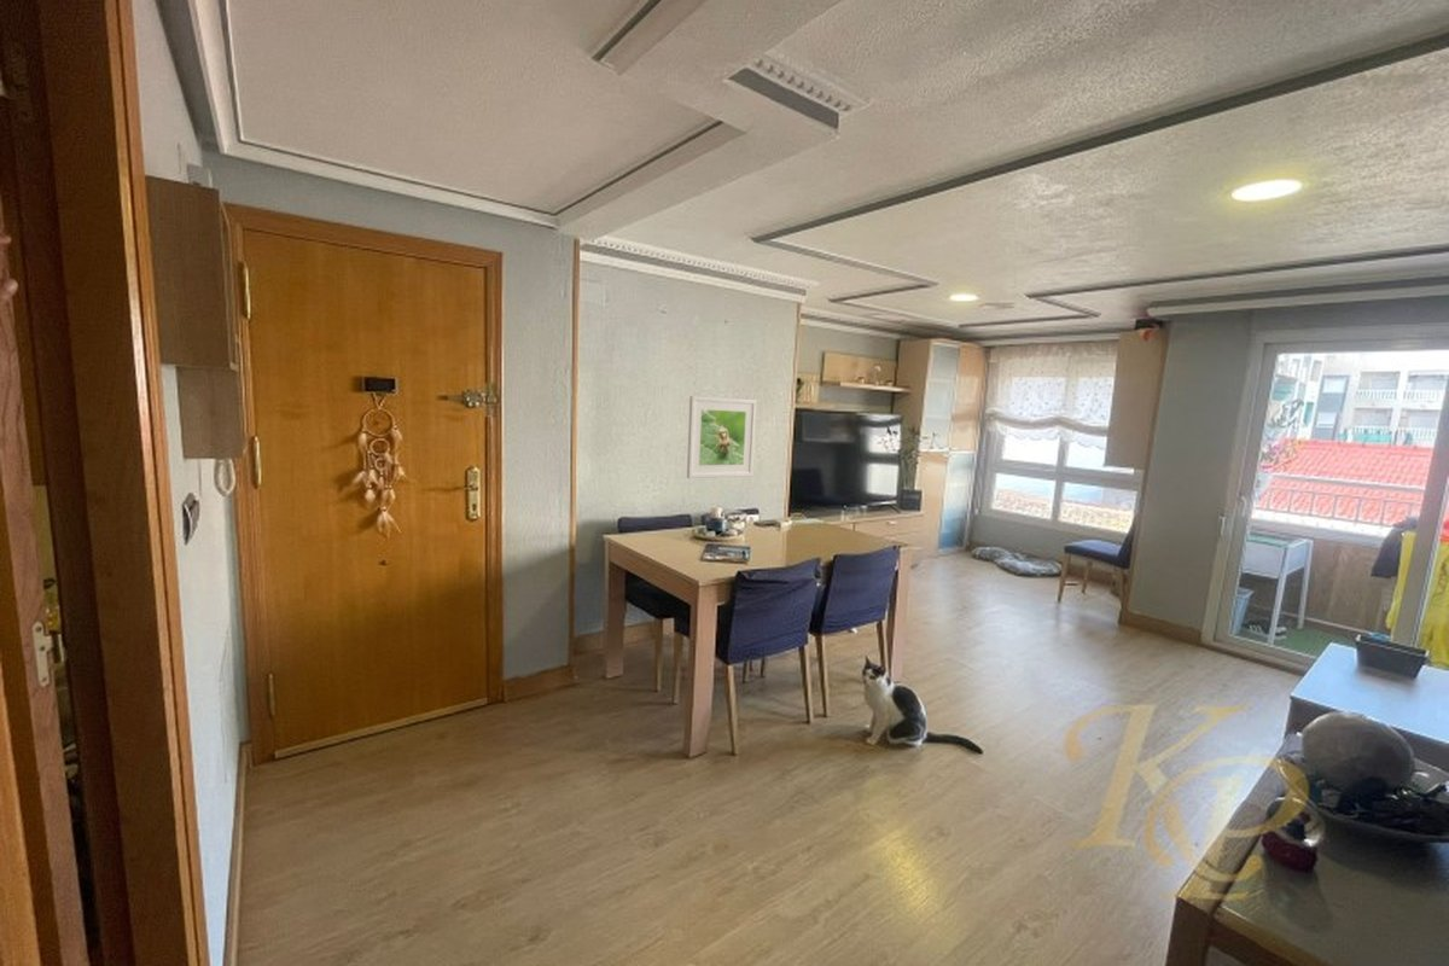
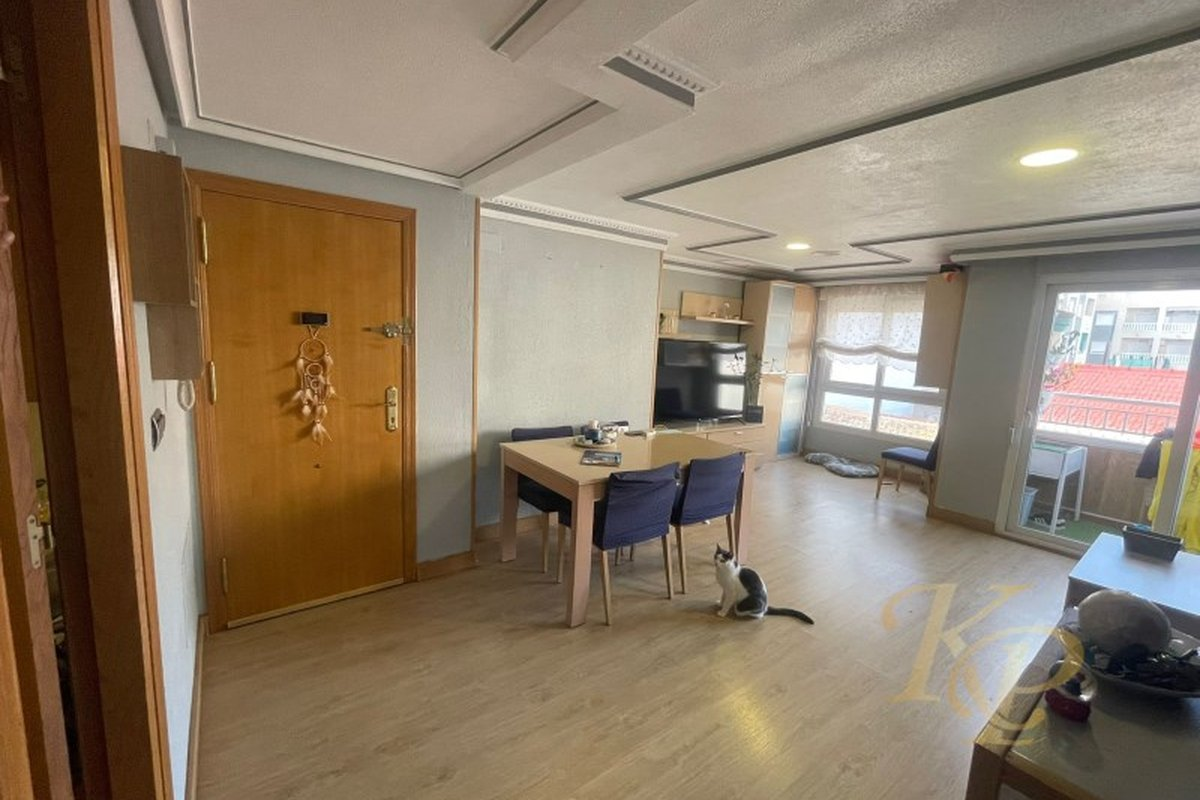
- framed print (722, 437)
